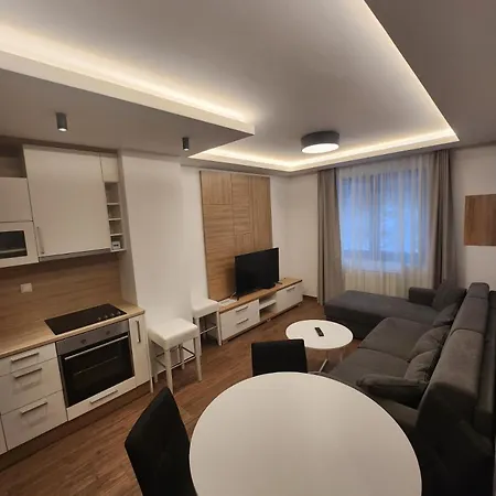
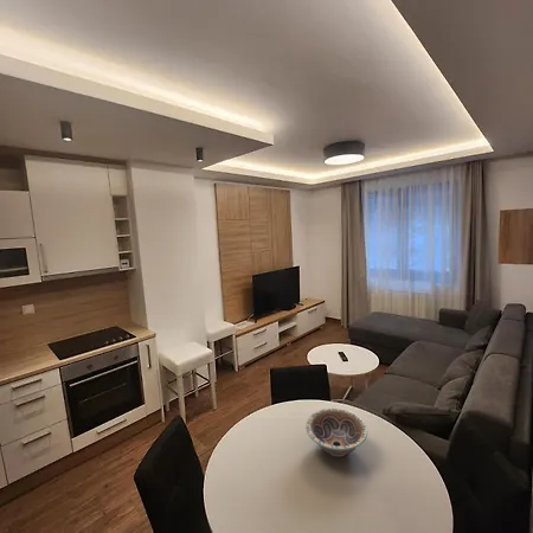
+ decorative bowl (336, 436)
